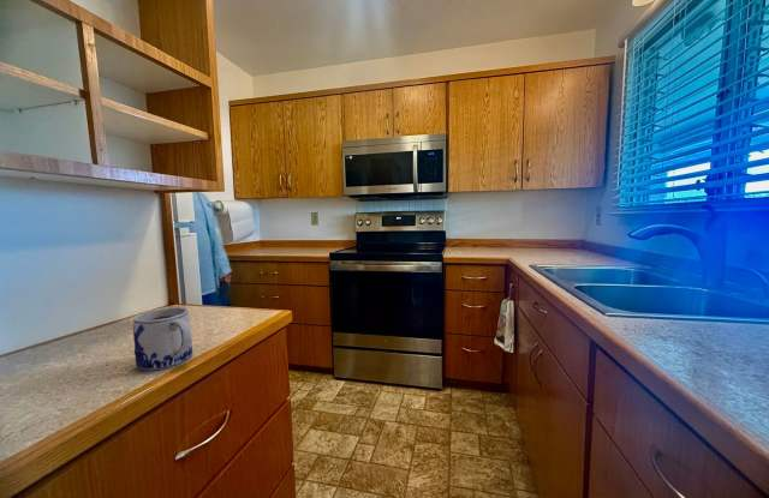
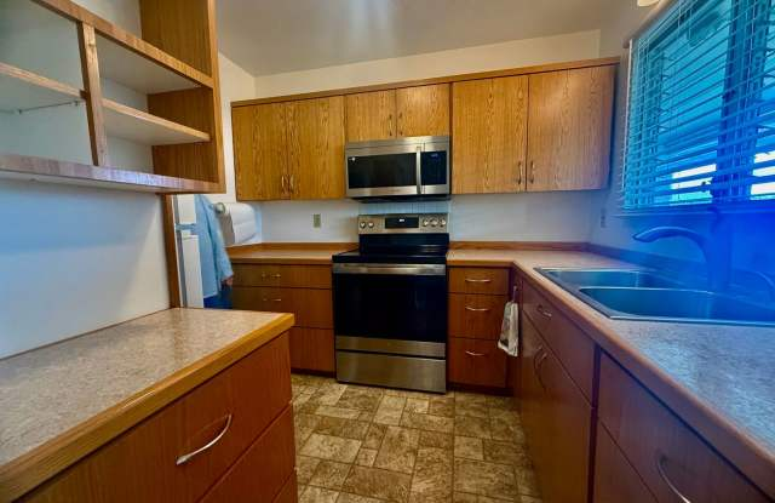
- mug (167, 337)
